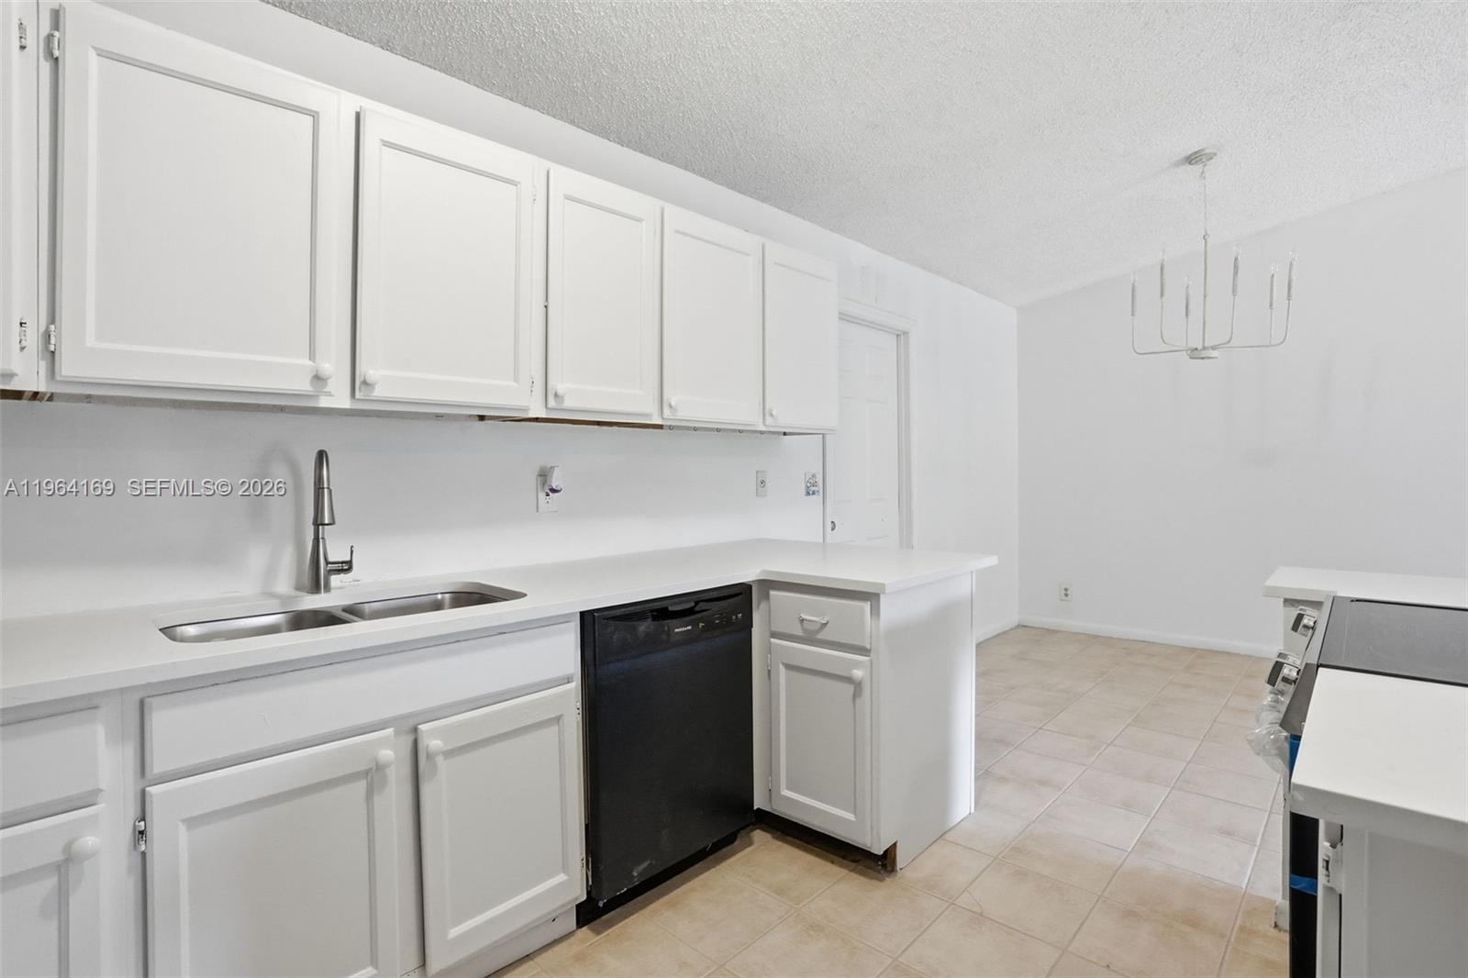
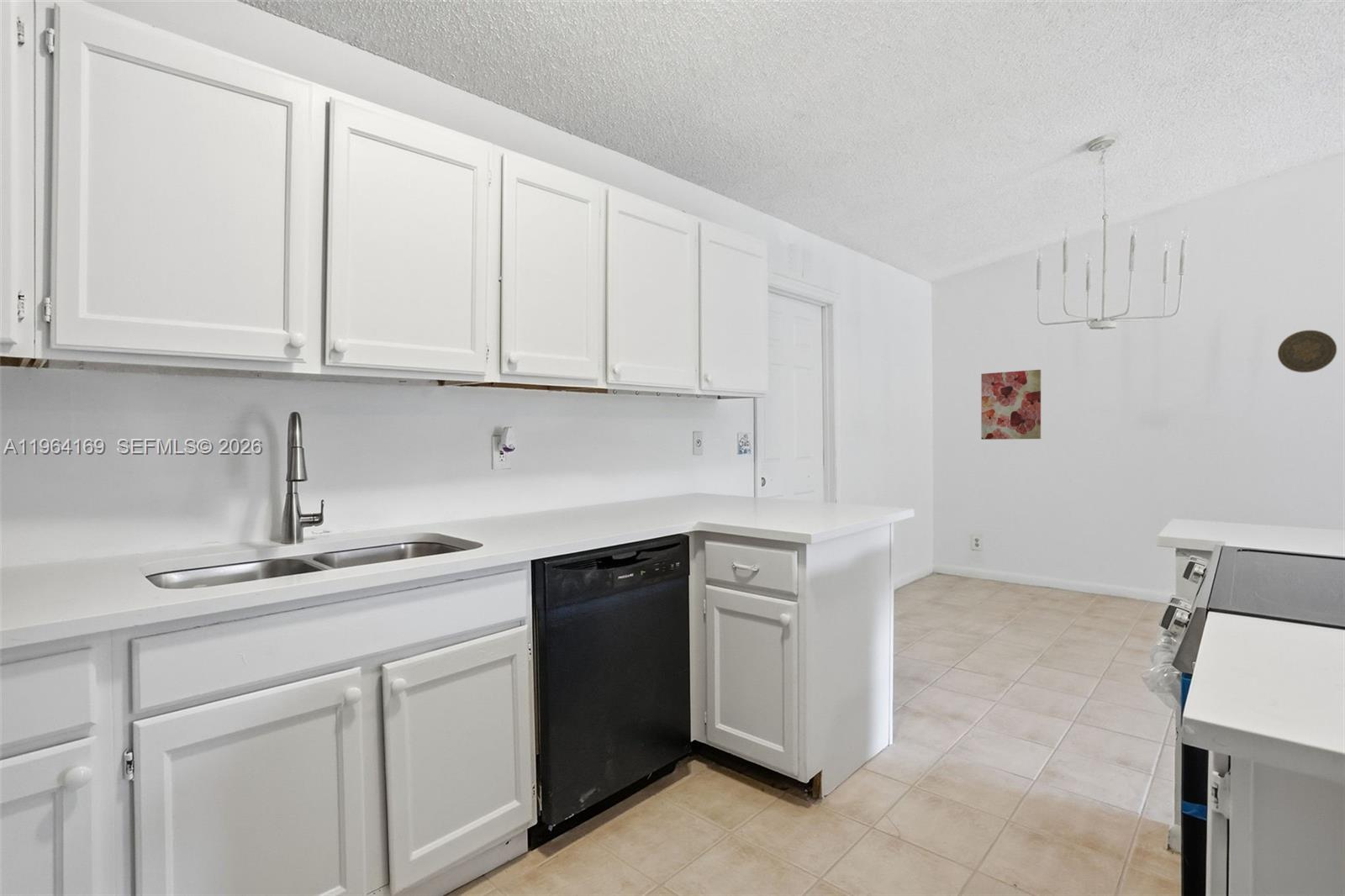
+ wall art (1010, 405)
+ decorative plate (1306, 350)
